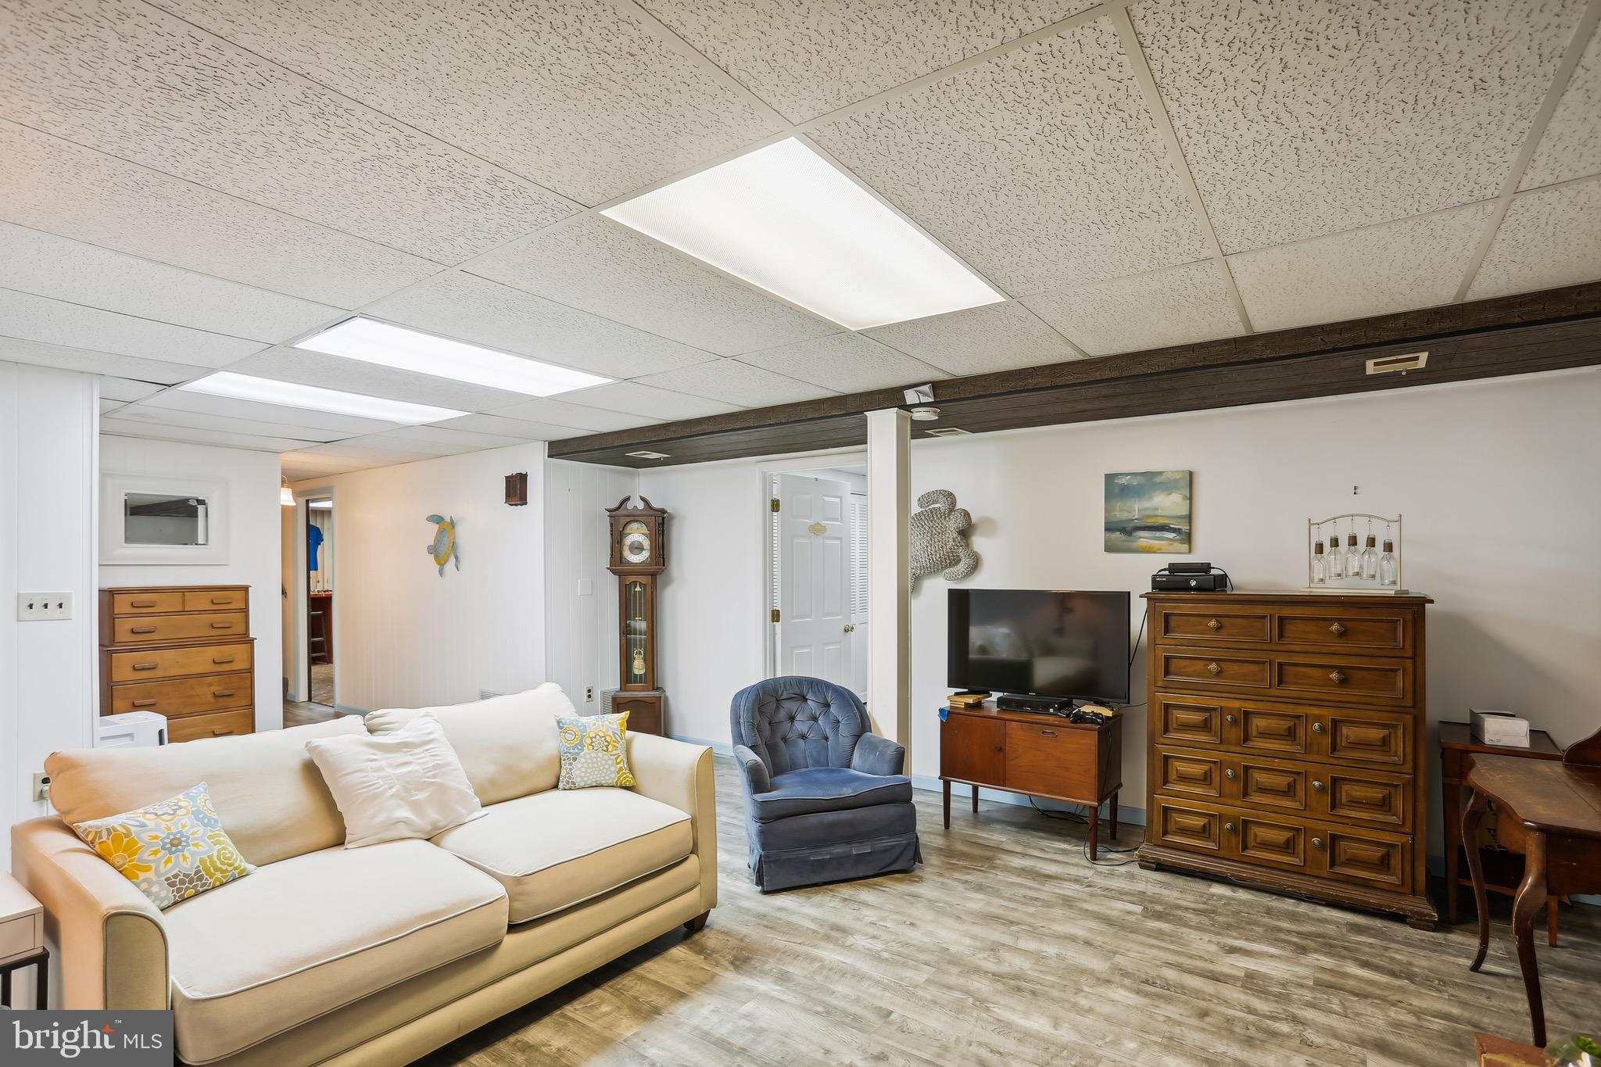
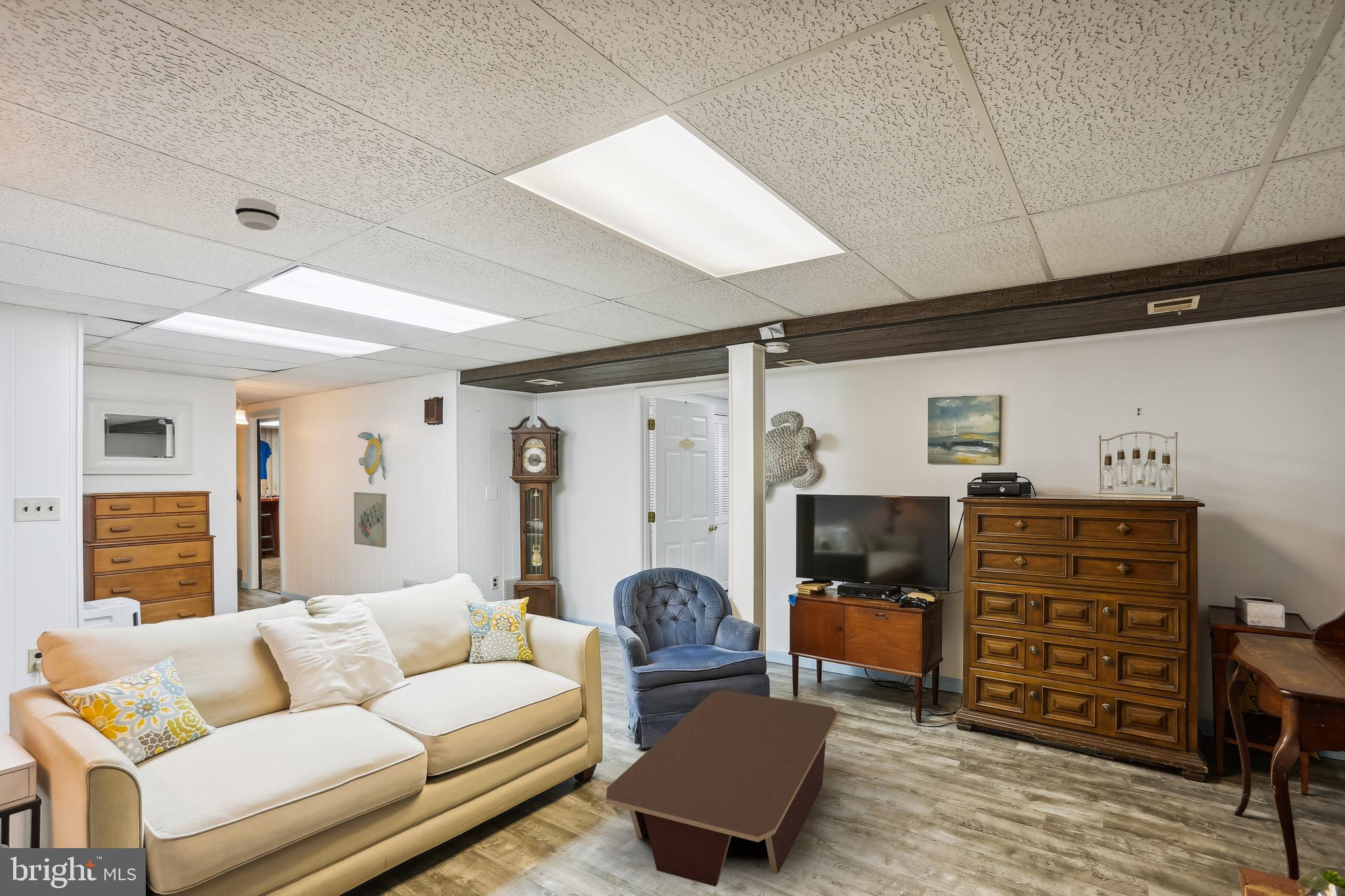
+ coffee table (736, 778)
+ wall art (370, 519)
+ smoke detector (257, 215)
